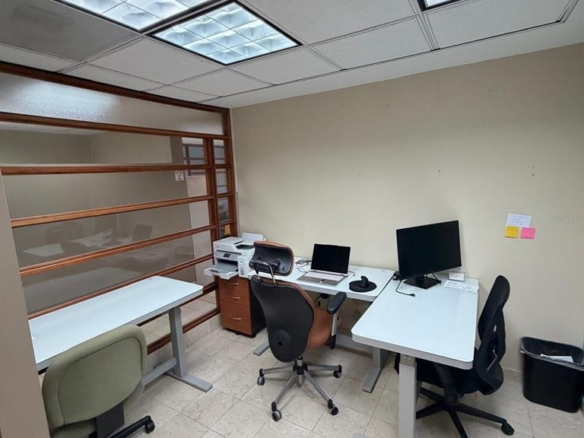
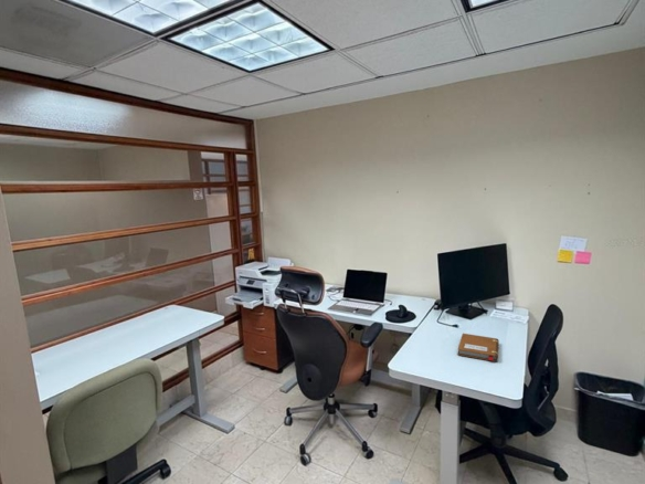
+ notebook (478, 347)
